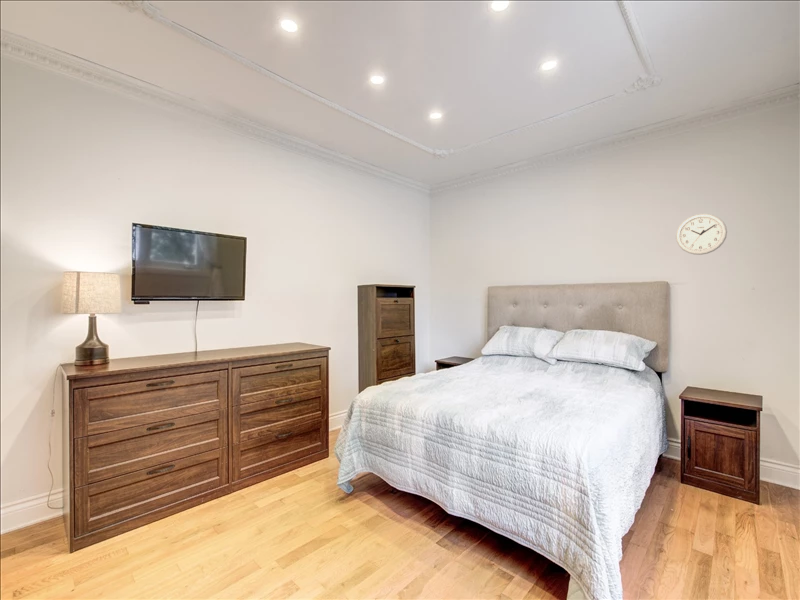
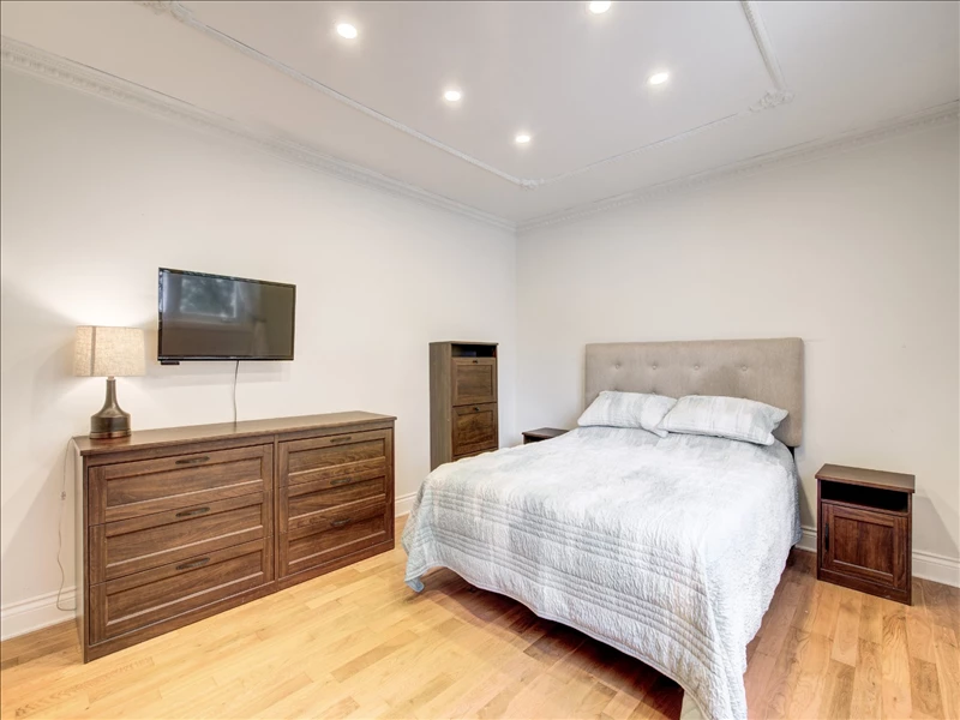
- wall clock (700, 234)
